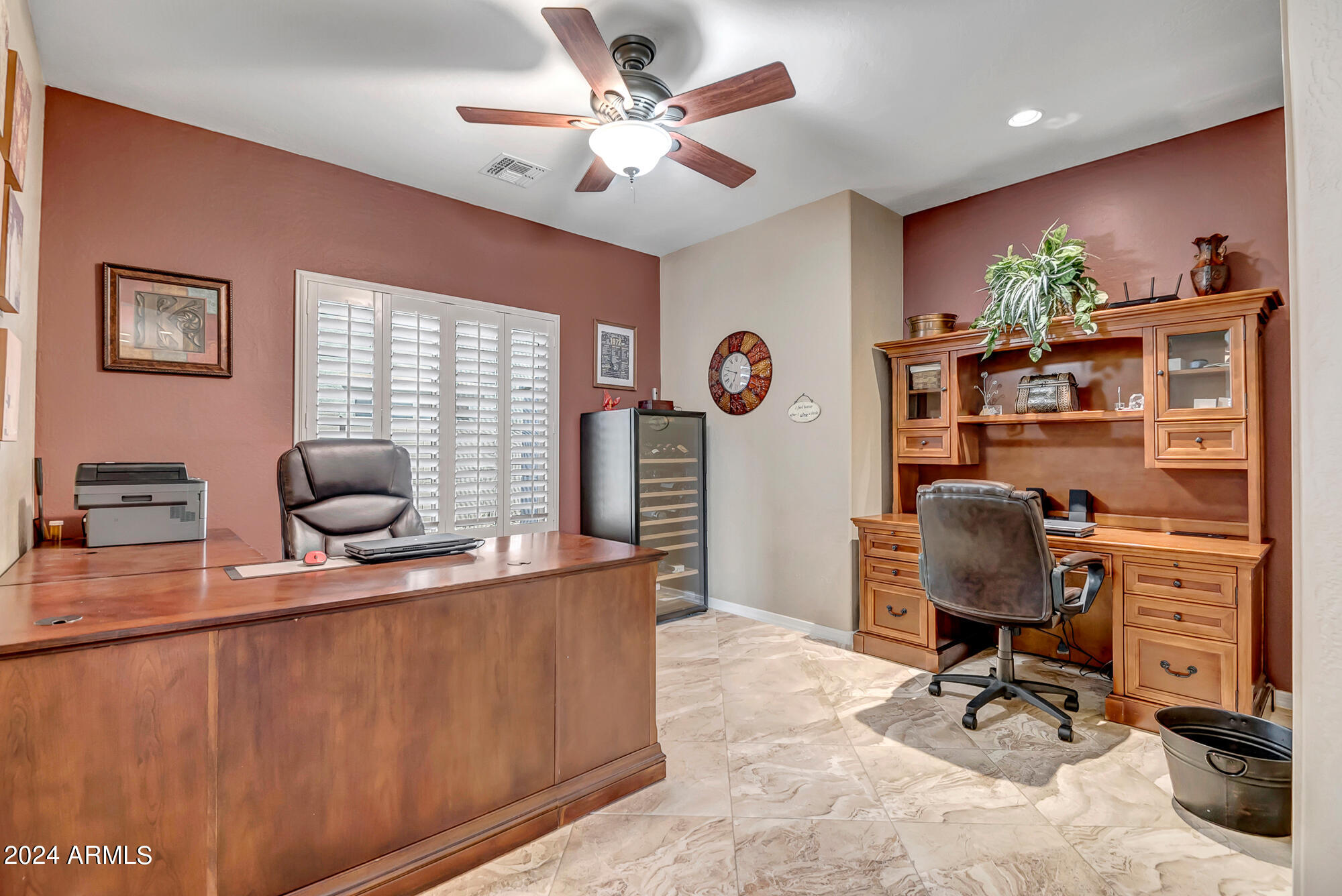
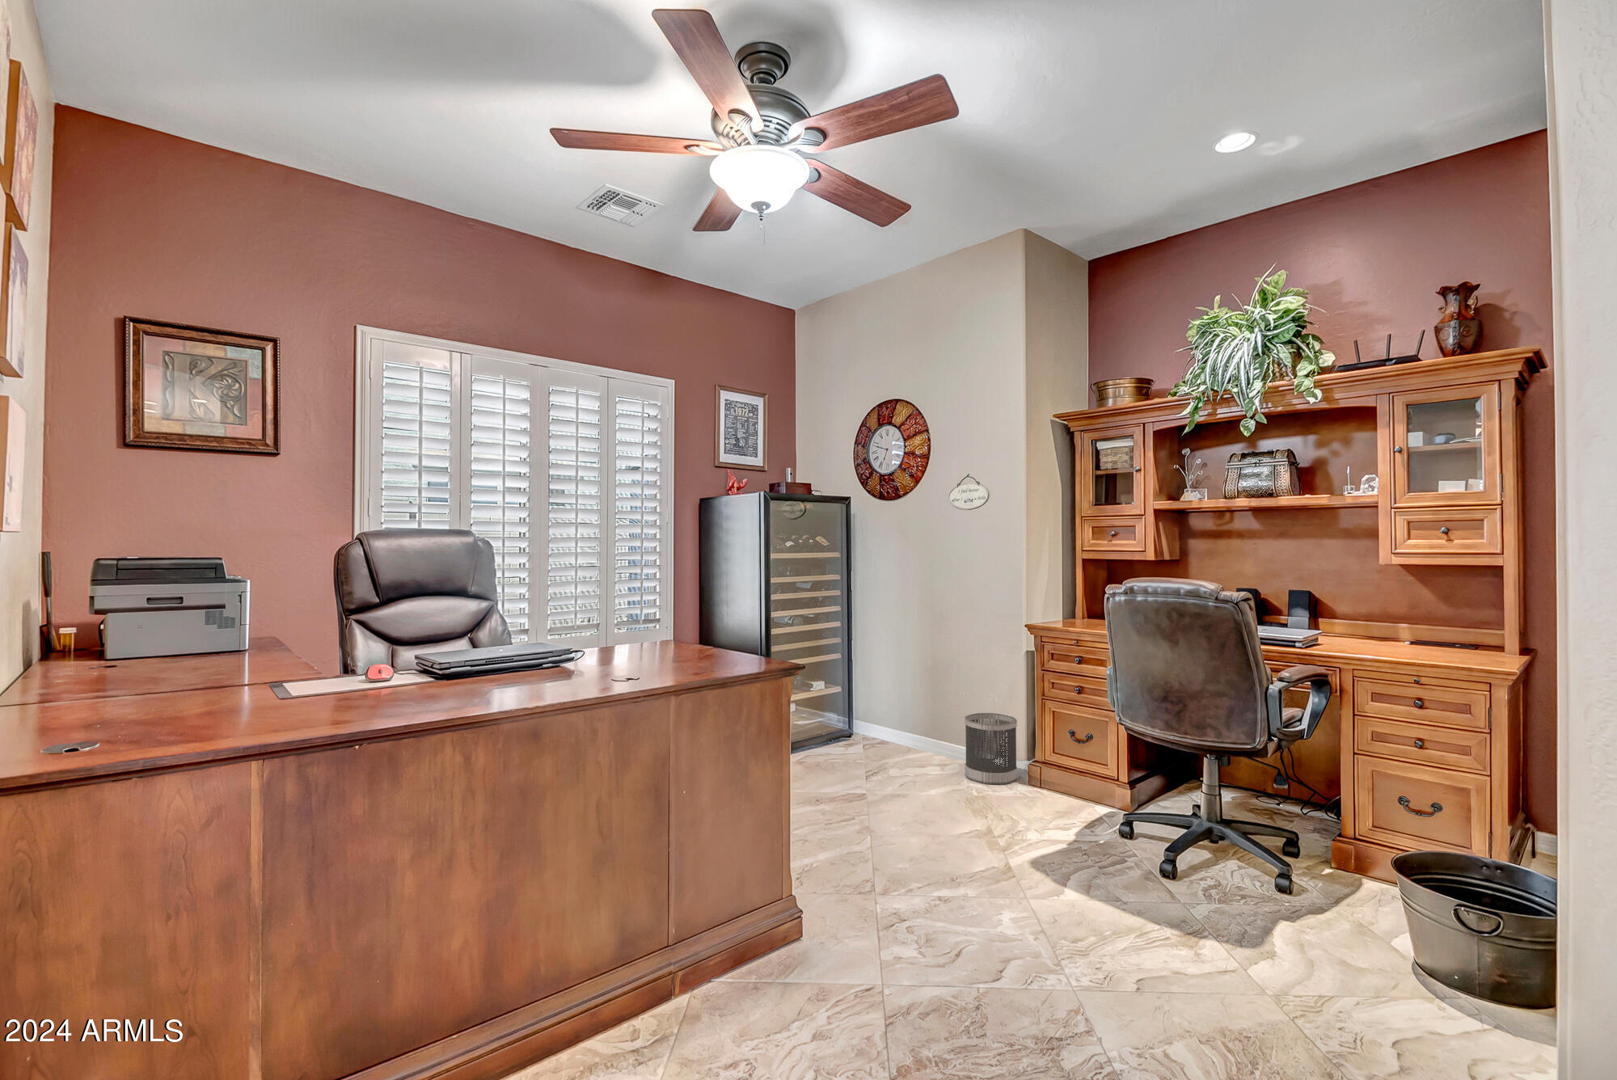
+ wastebasket (990, 747)
